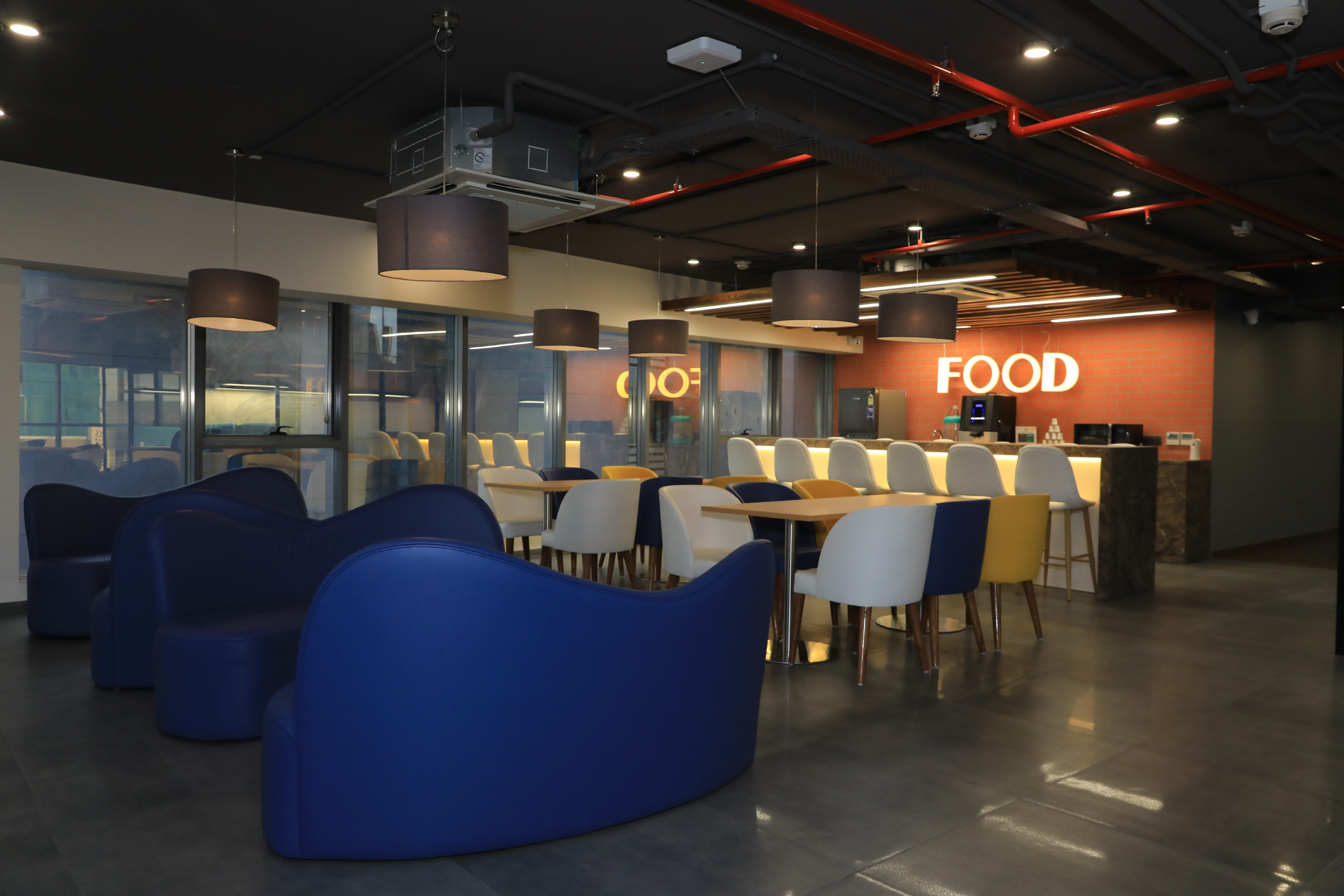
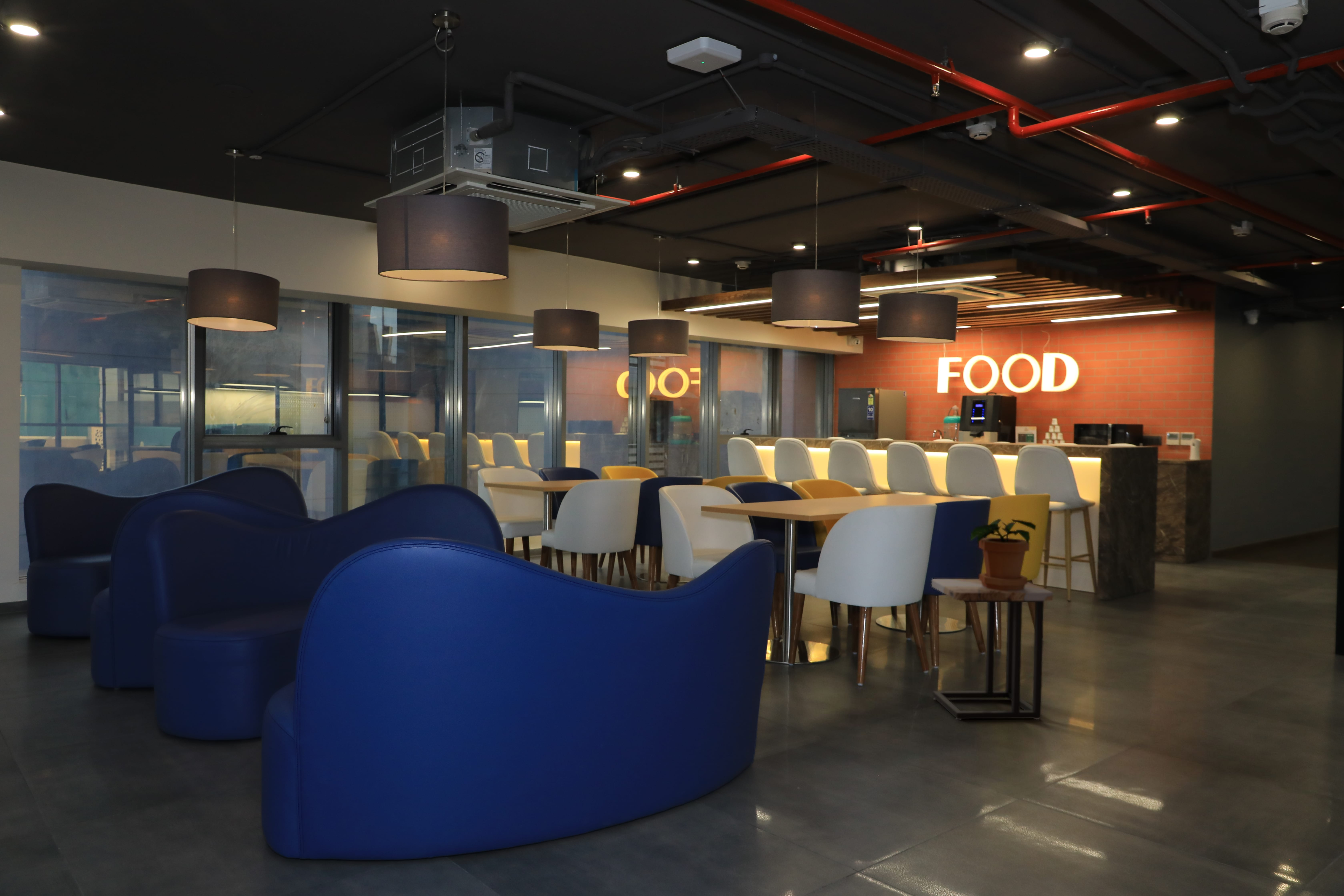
+ side table (989, 647)
+ potted plant (996, 552)
